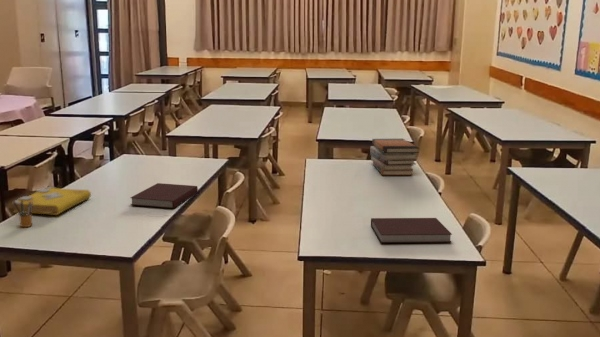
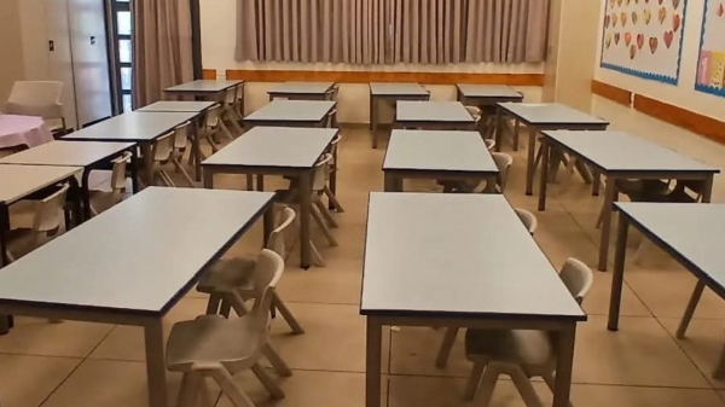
- book stack (393, 156)
- pencil box (23, 212)
- spell book (54, 199)
- notebook (409, 229)
- notebook (165, 195)
